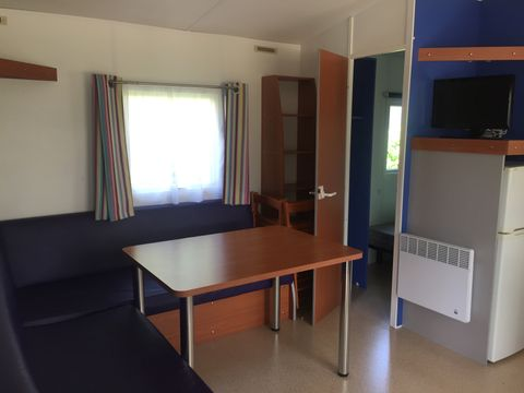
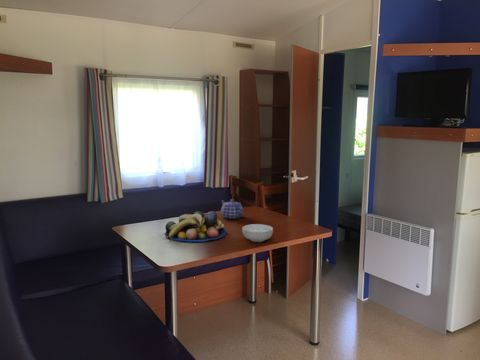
+ cereal bowl (257, 233)
+ teapot (231, 208)
+ fruit bowl (196, 223)
